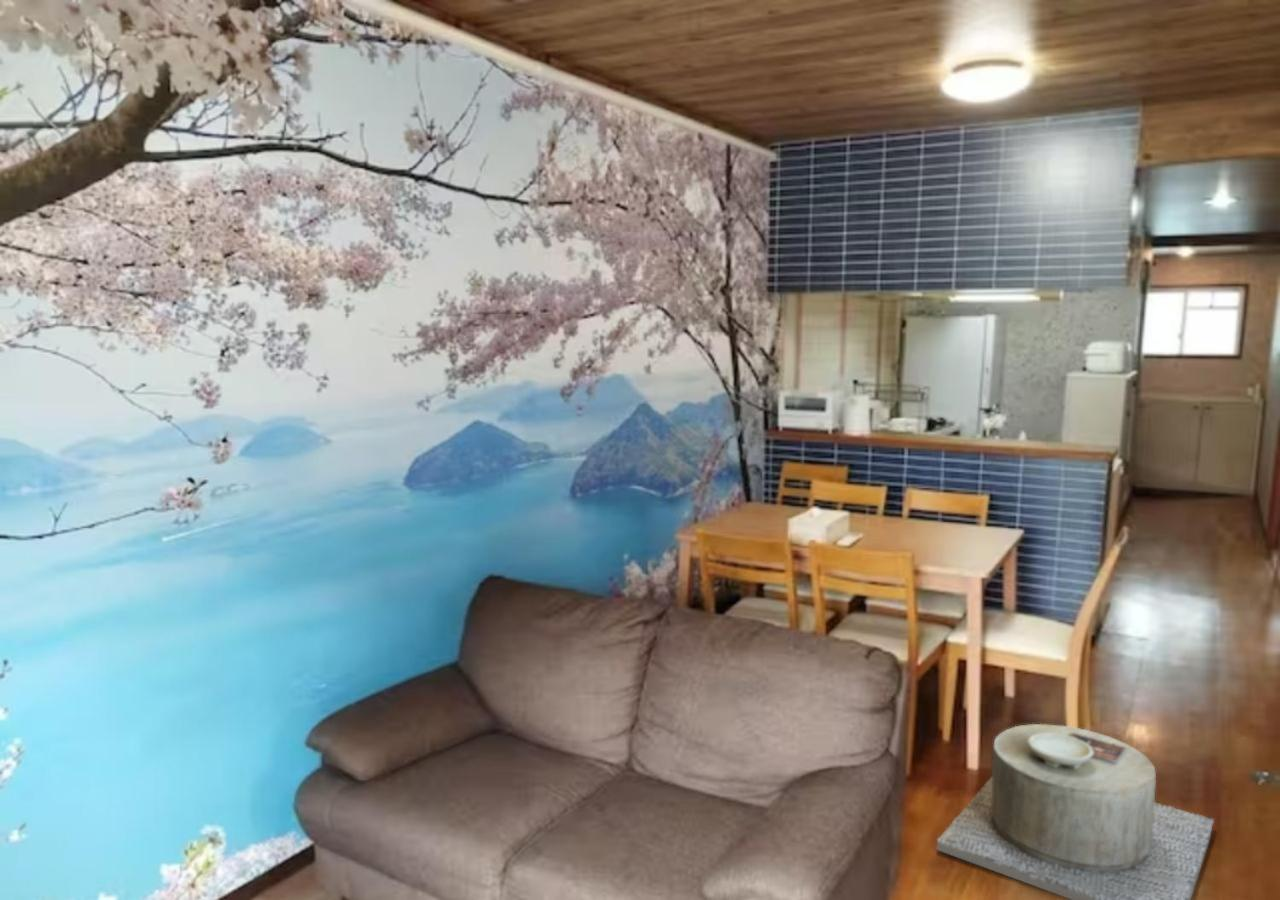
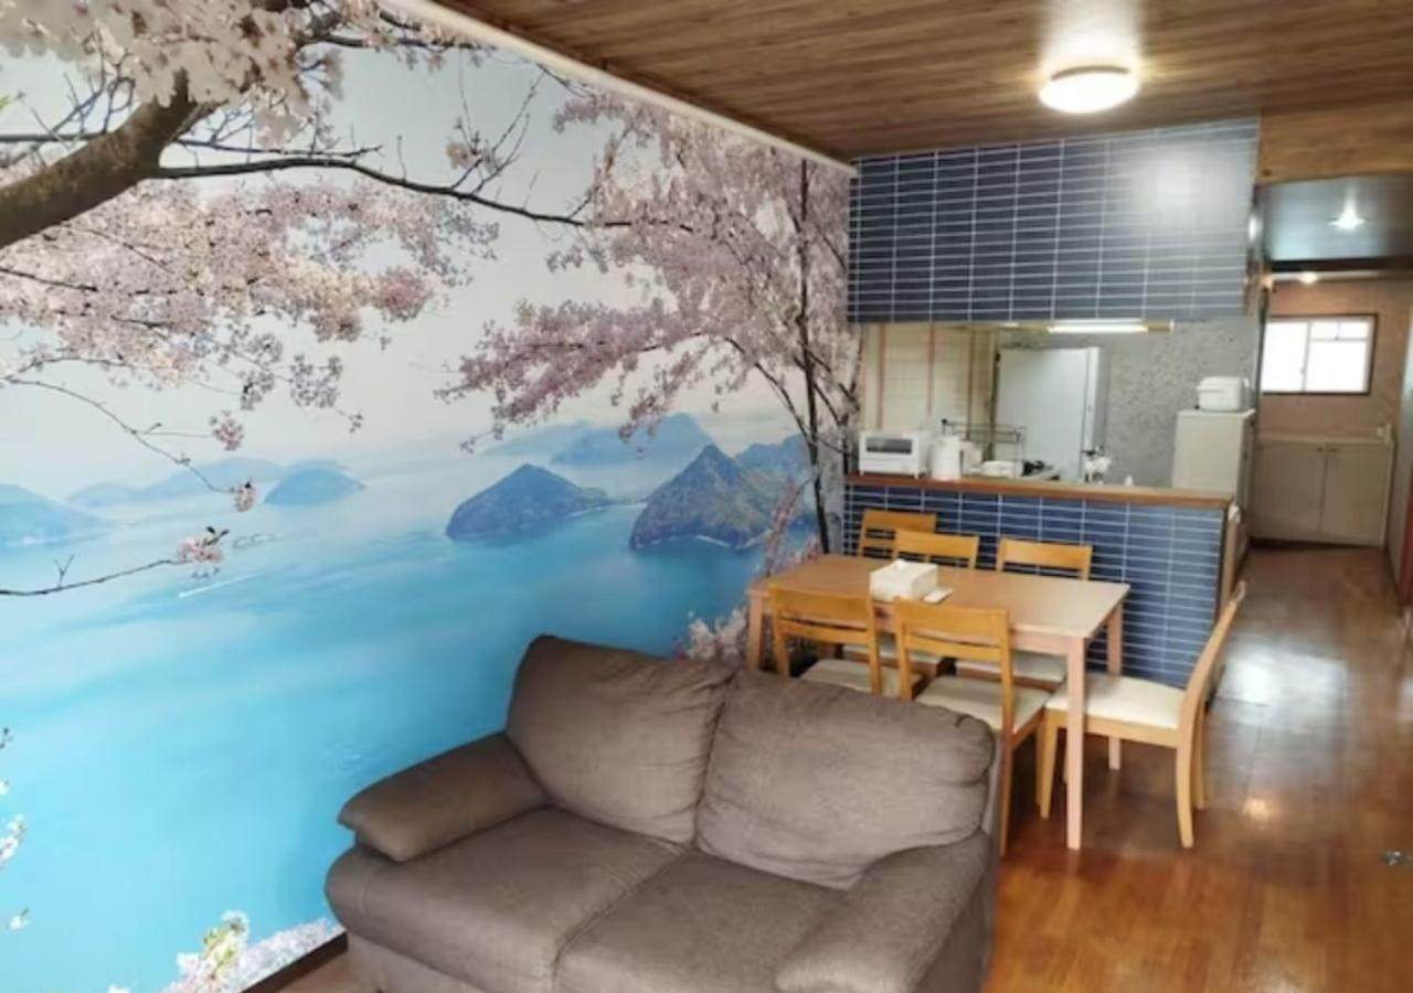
- side table (1080, 789)
